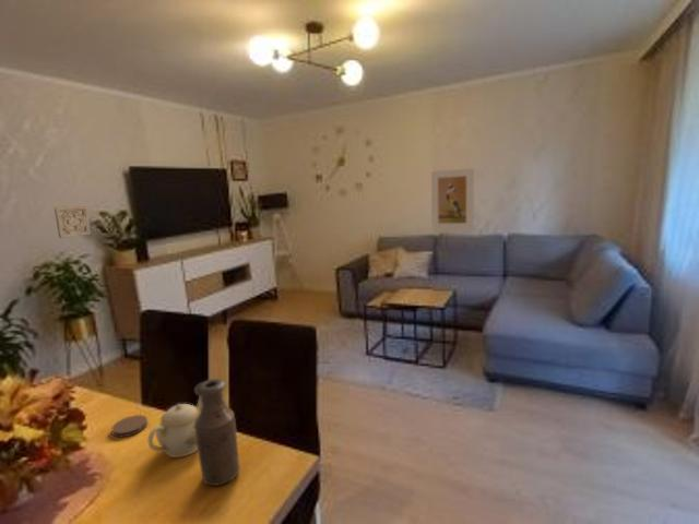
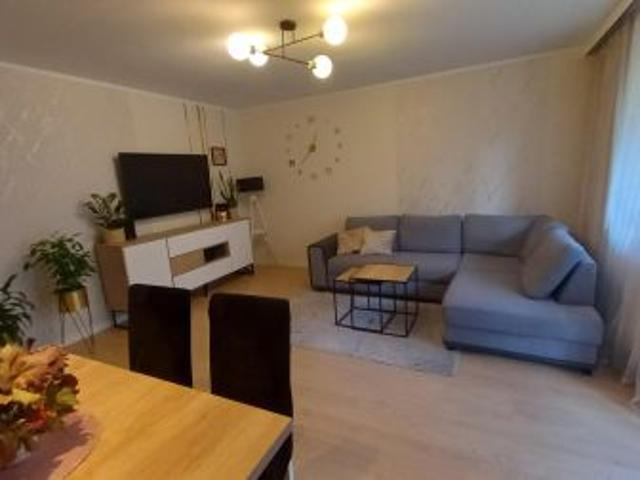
- coaster (130, 425)
- teapot (179, 427)
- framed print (451, 200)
- wall ornament (72, 222)
- bottle (215, 430)
